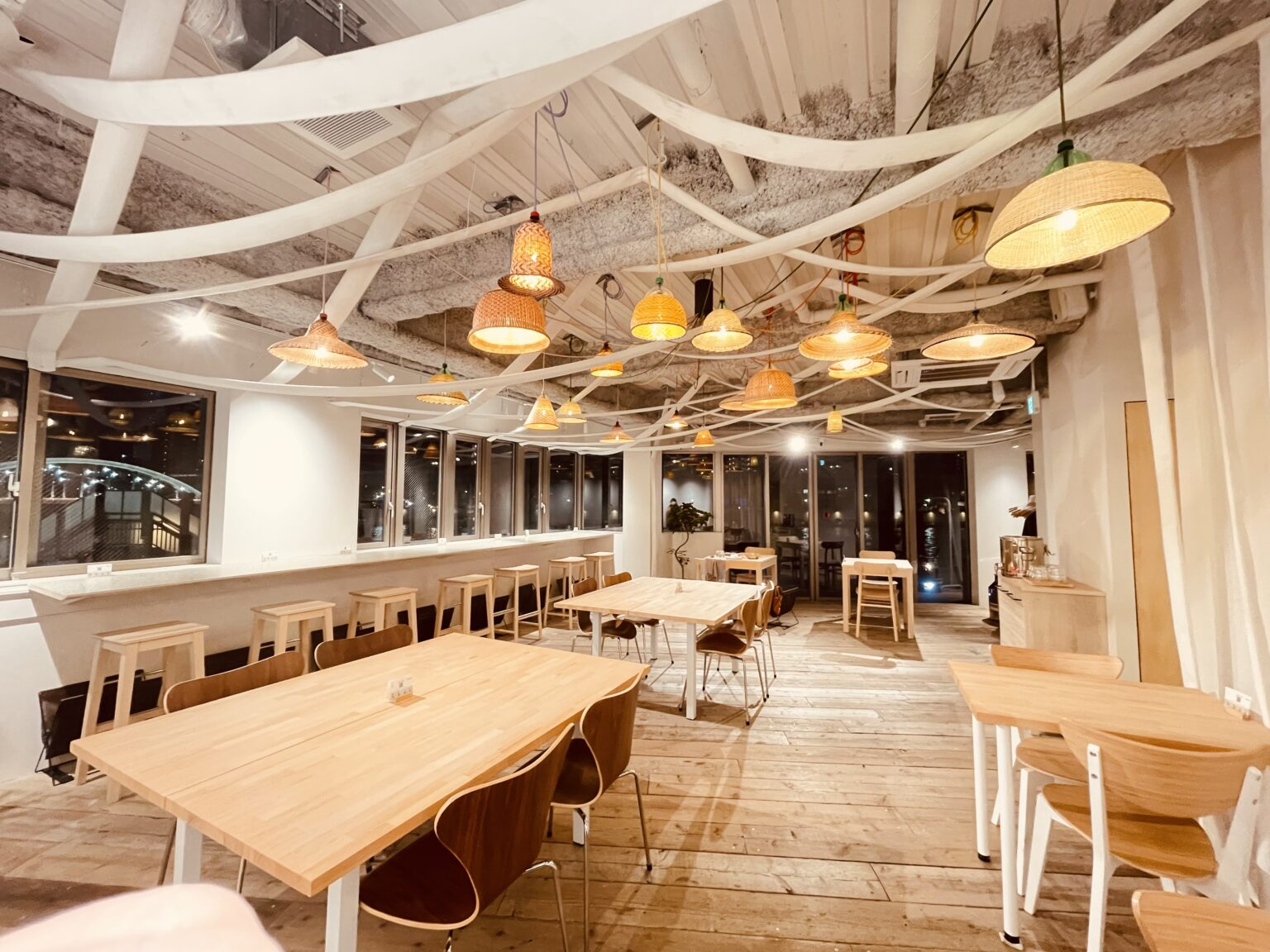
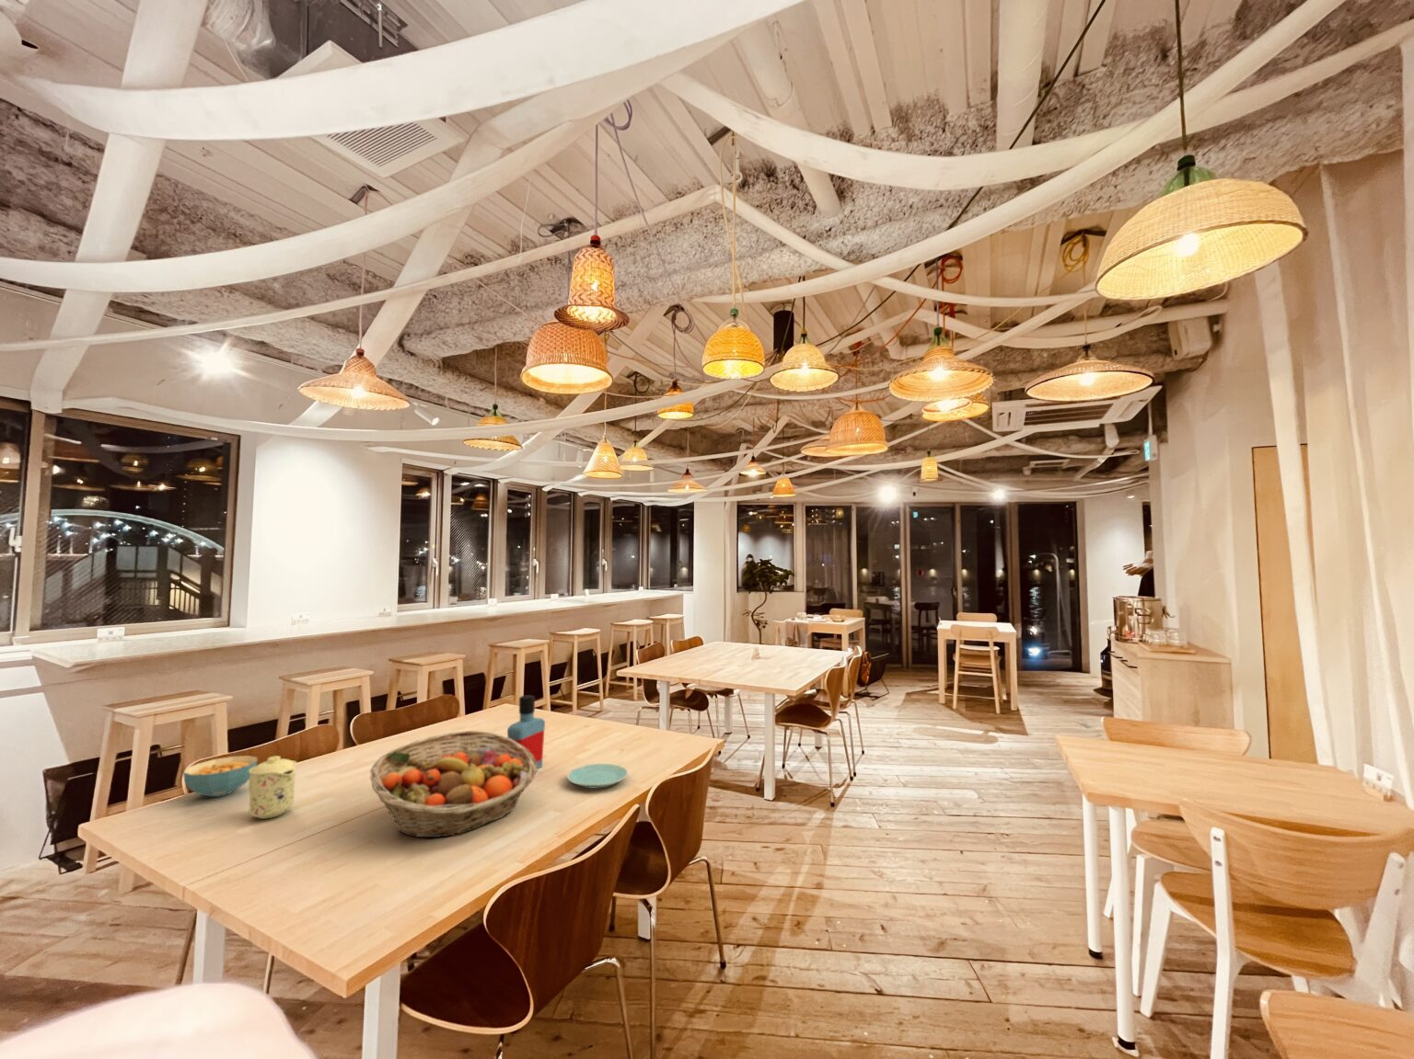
+ bottle (527, 733)
+ cereal bowl (220, 779)
+ plate (598, 776)
+ fruit basket (458, 780)
+ mug (269, 785)
